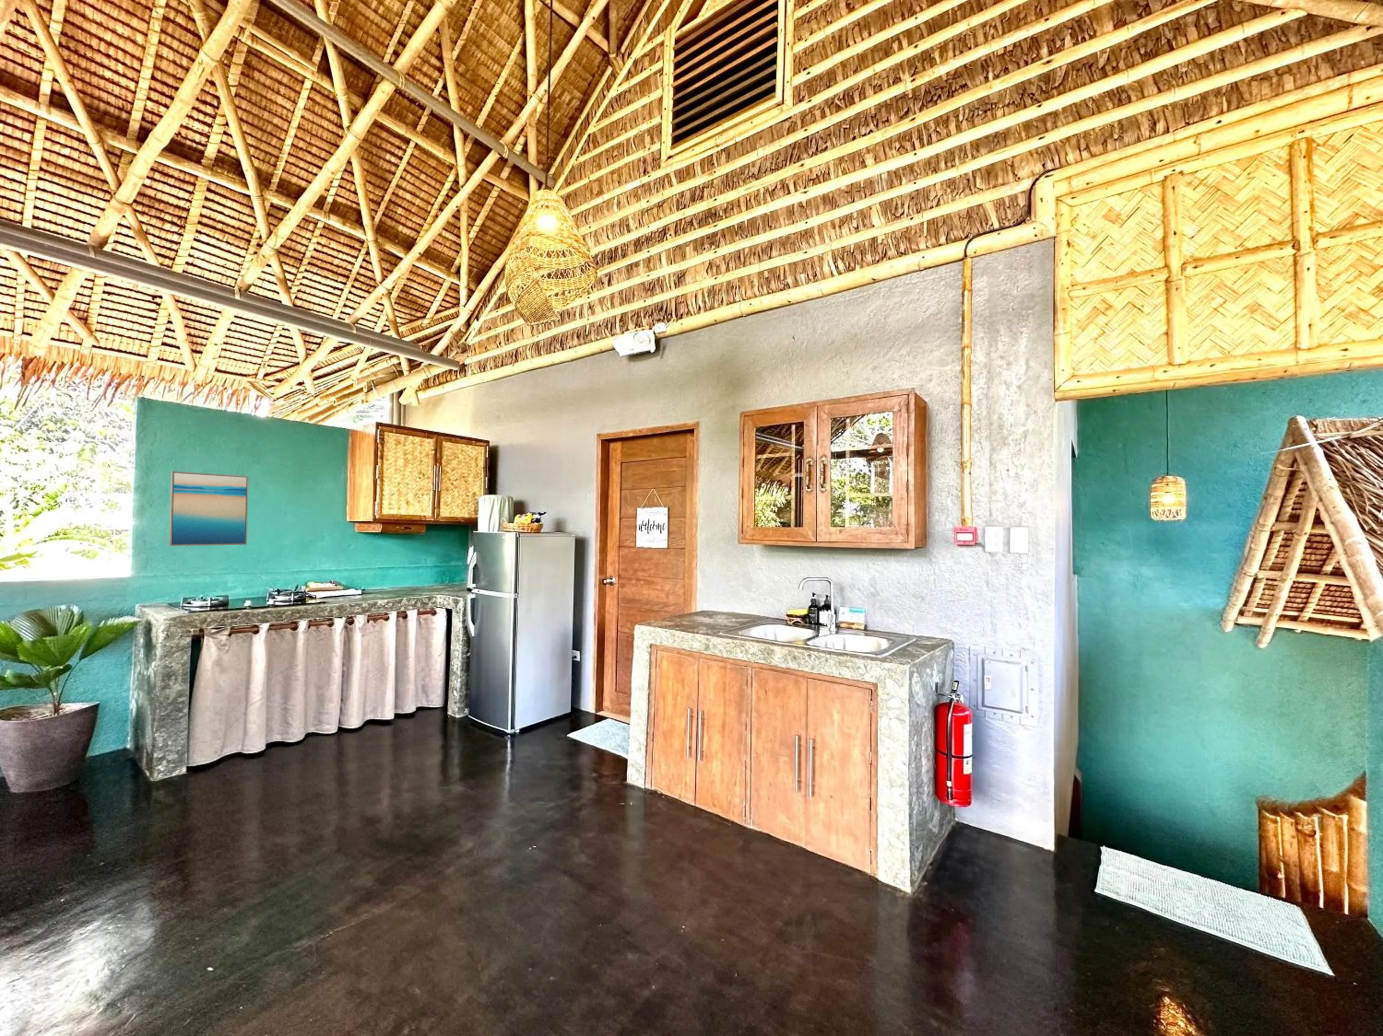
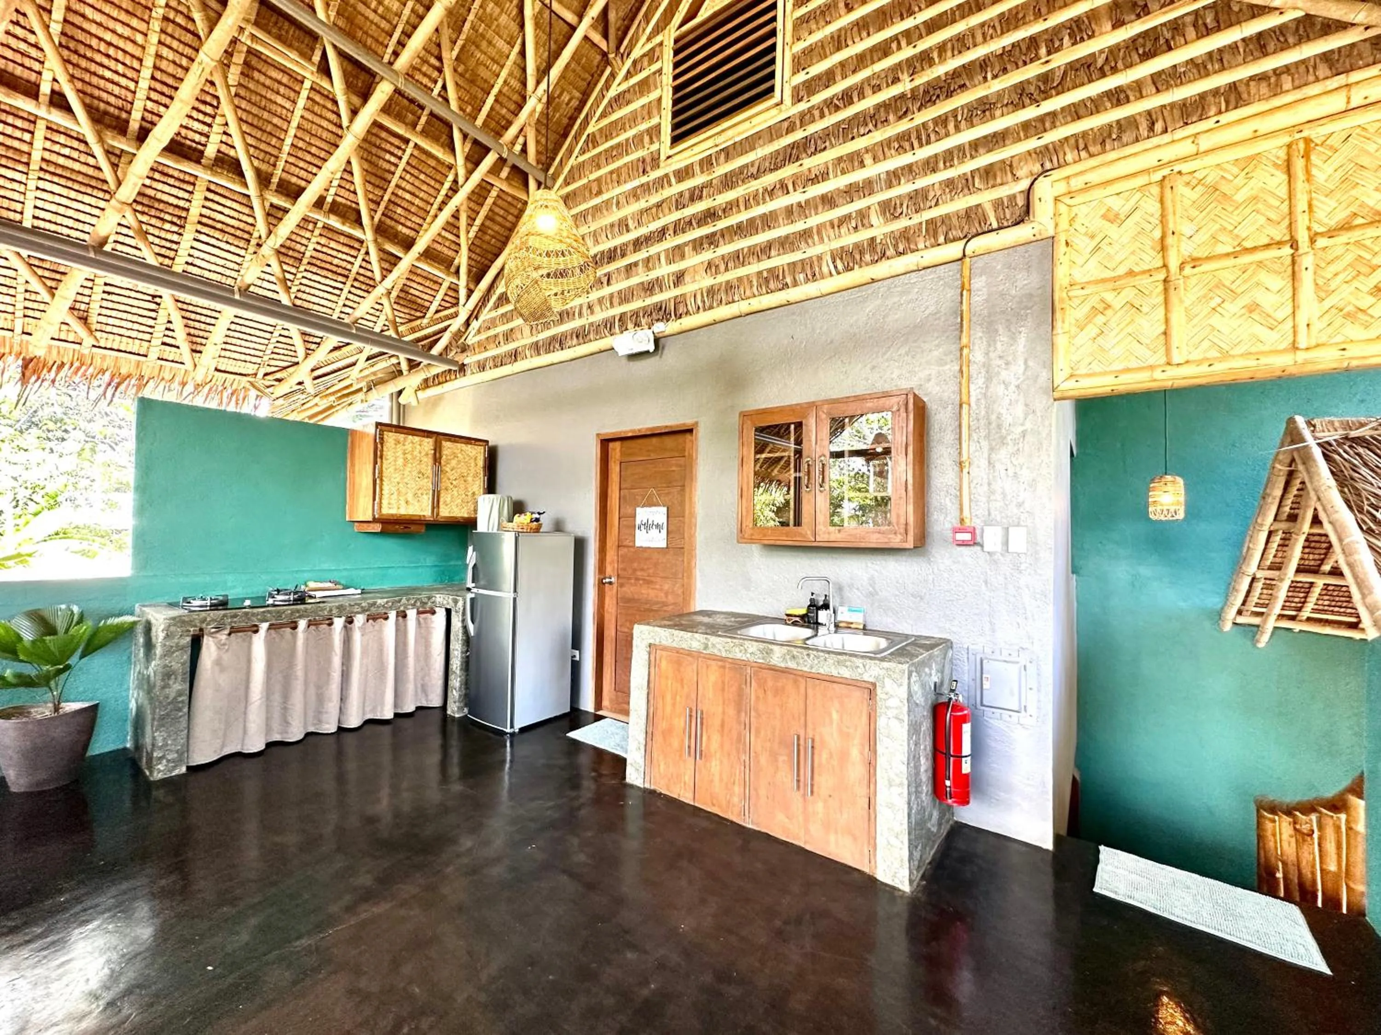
- wall art (210, 509)
